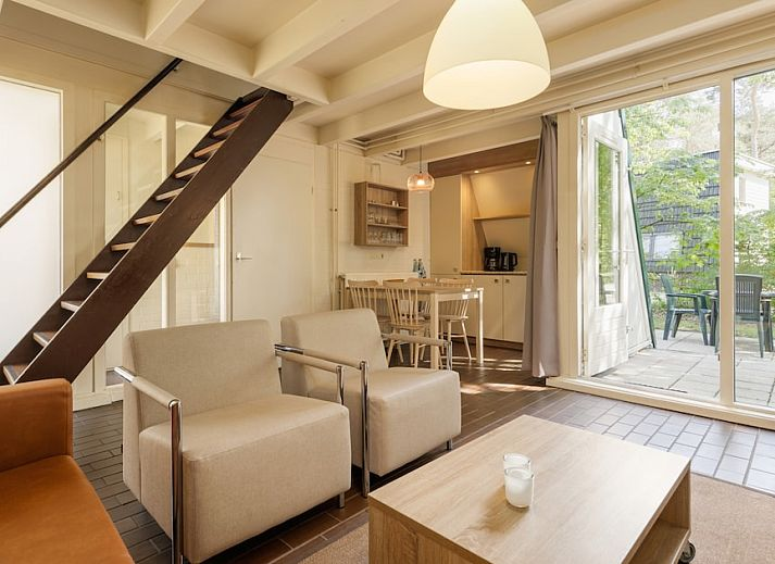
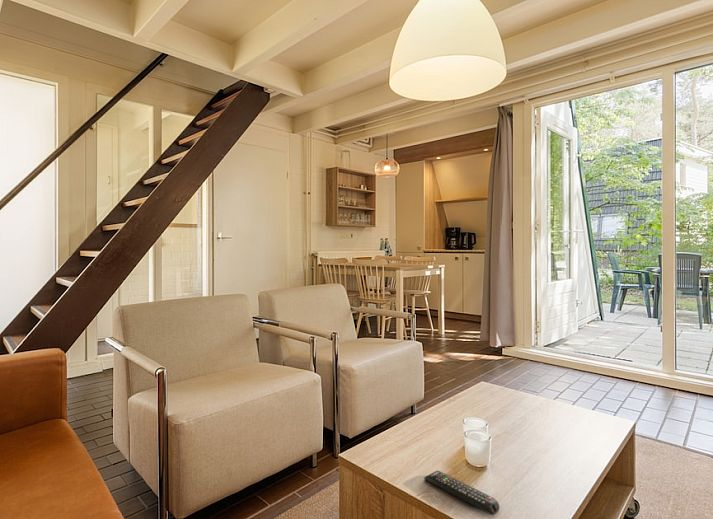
+ remote control (459, 490)
